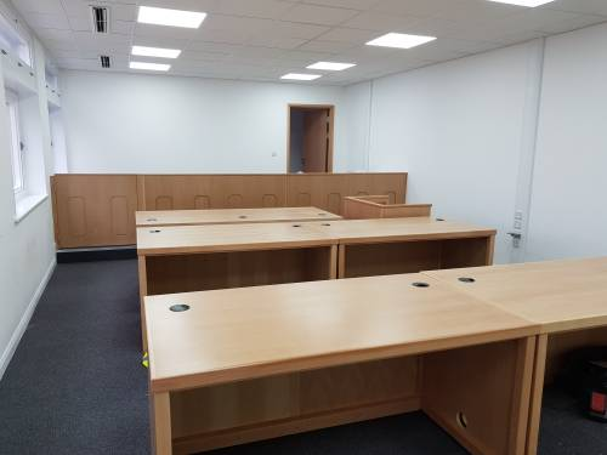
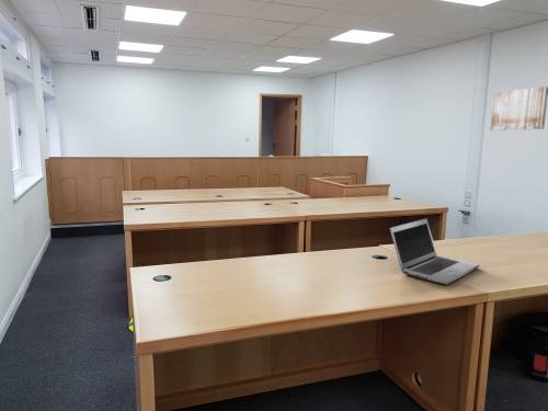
+ wall art (517, 110)
+ laptop (434, 248)
